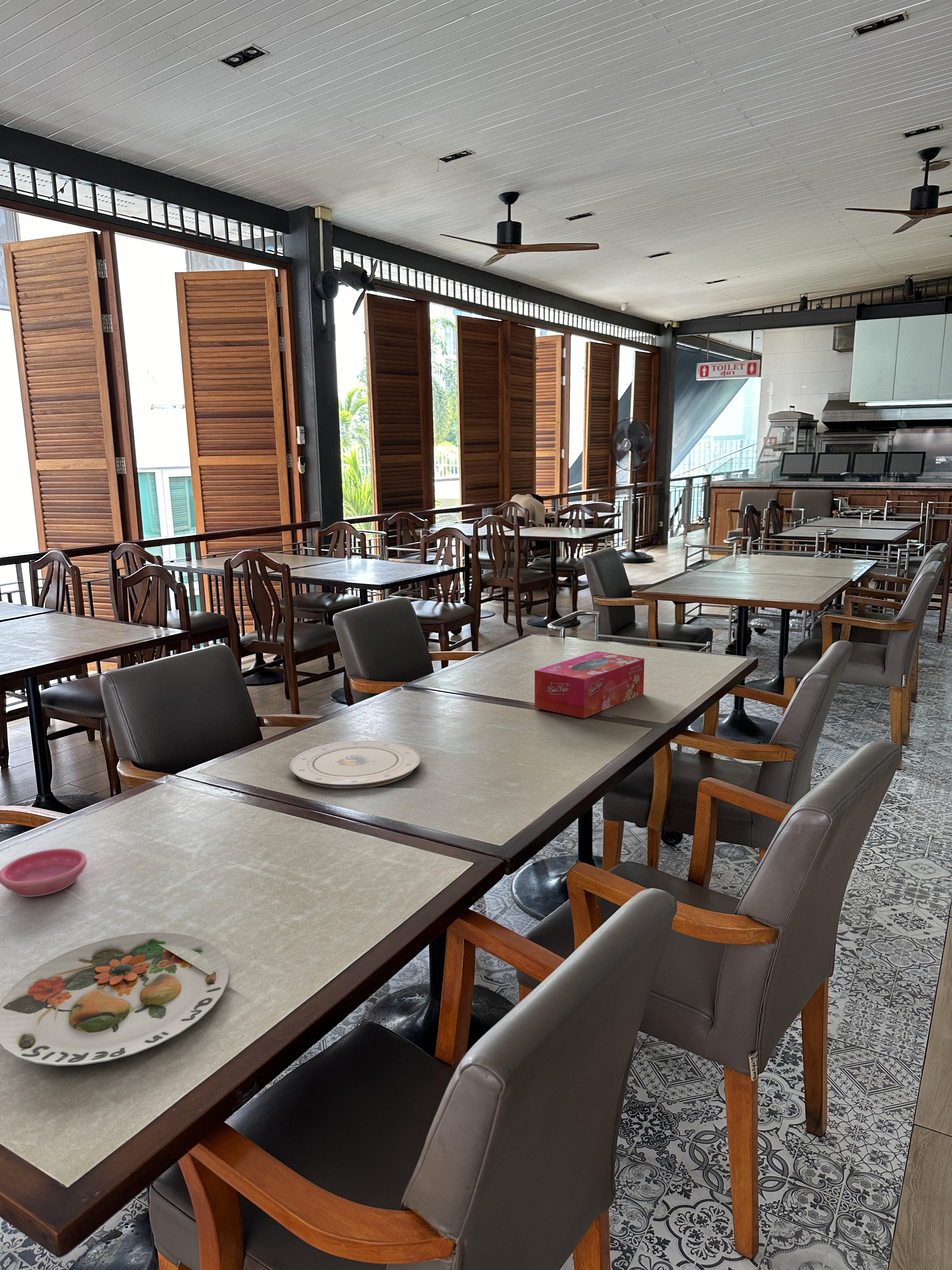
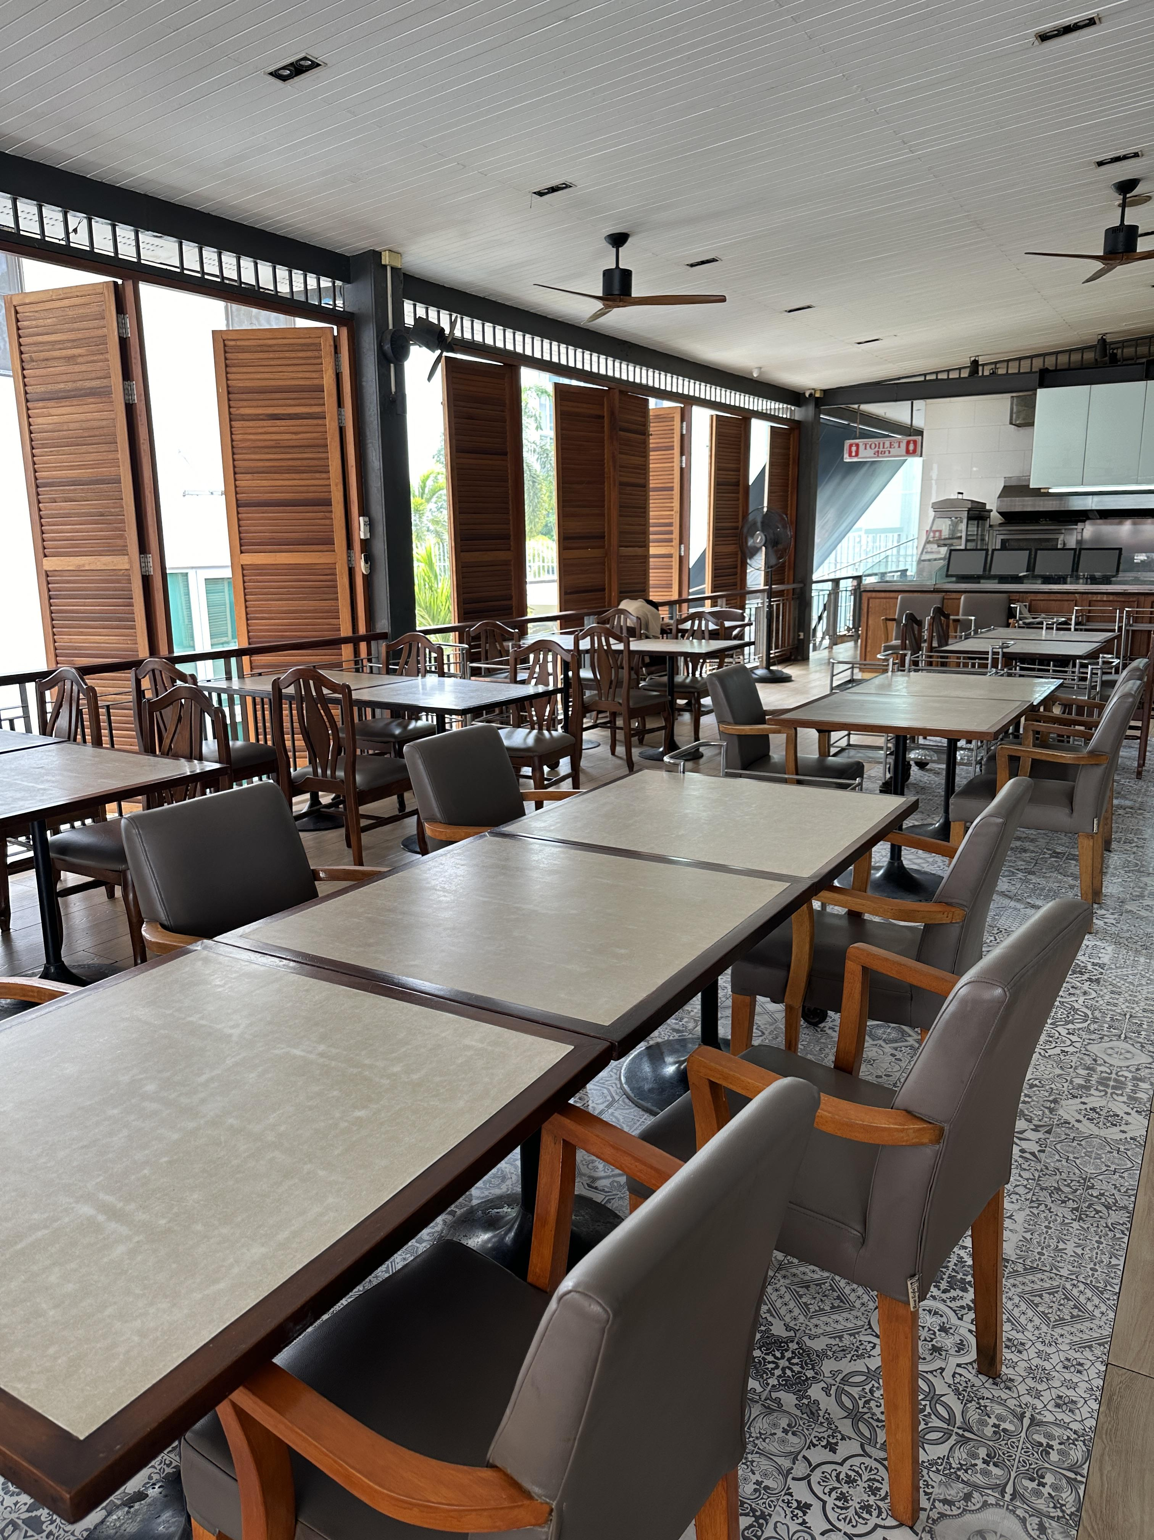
- saucer (44, 874)
- plate (356, 764)
- plate (117, 994)
- tissue box (591, 683)
